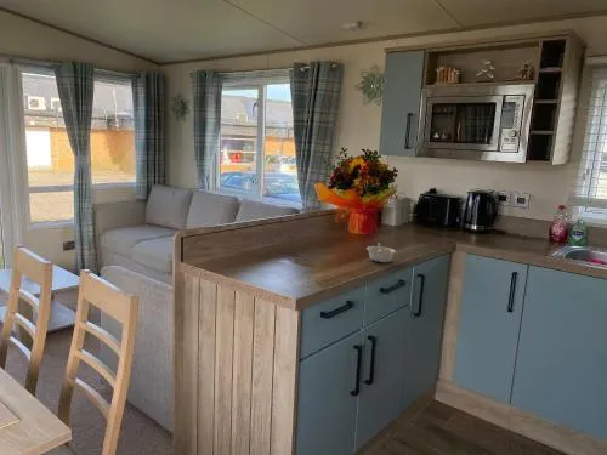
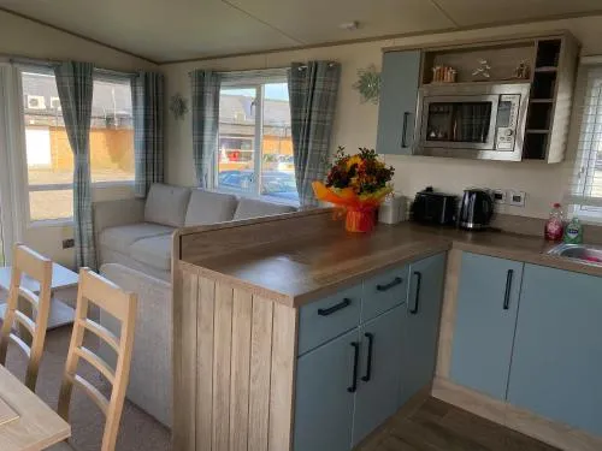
- legume (379, 252)
